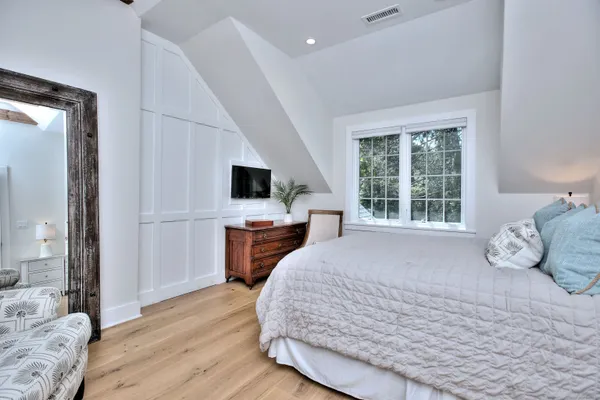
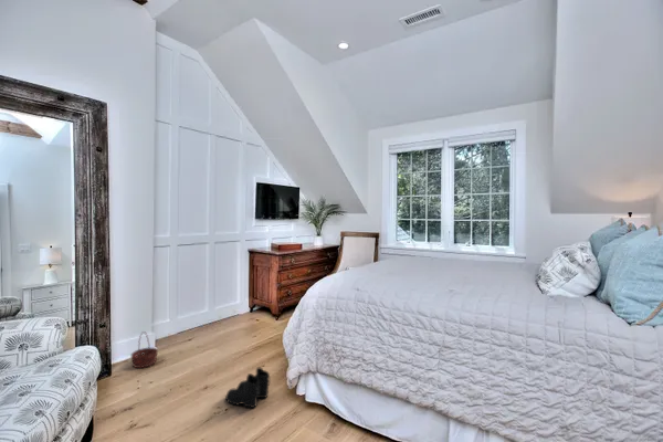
+ boots (248, 383)
+ basket (144, 348)
